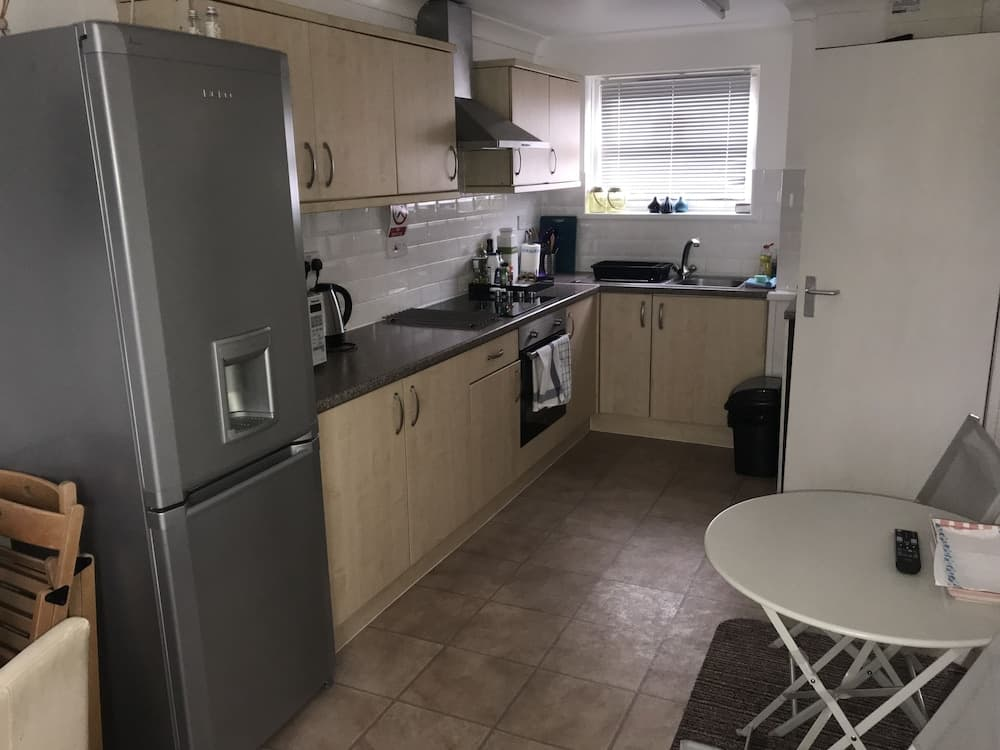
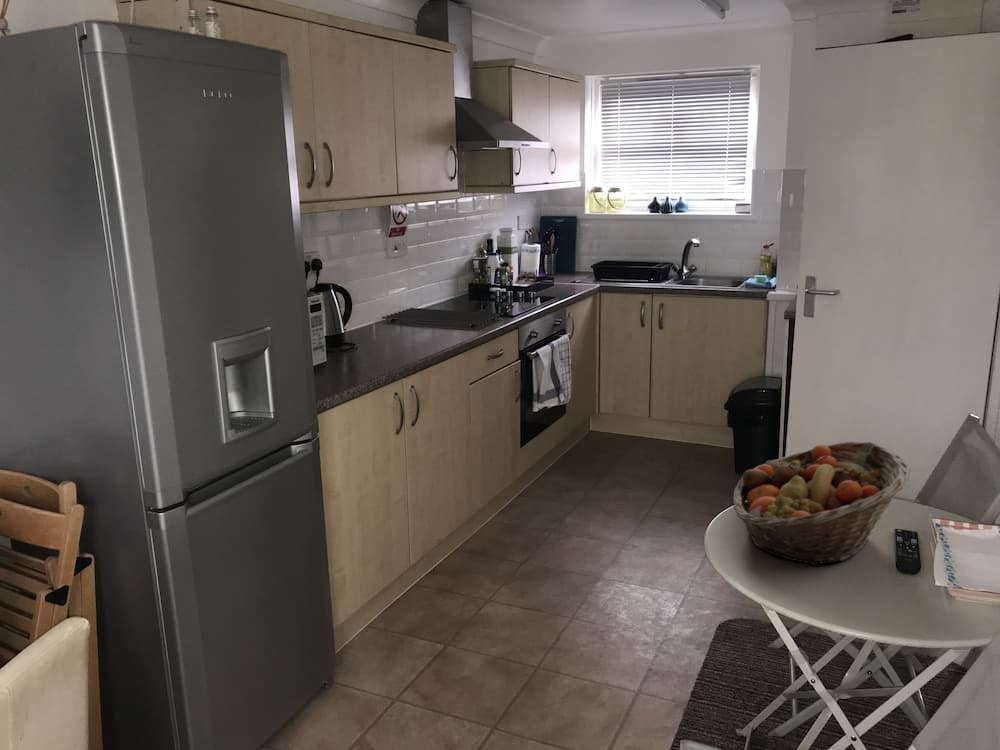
+ fruit basket (816, 496)
